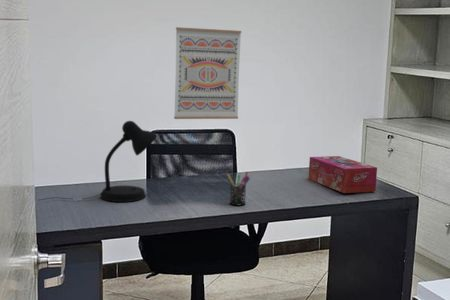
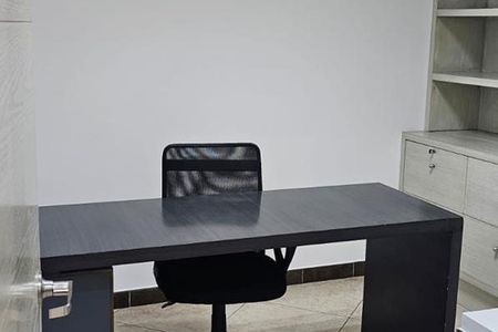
- tissue box (341, 173)
- desk lamp (105, 160)
- wall art (207, 74)
- pen holder (239, 187)
